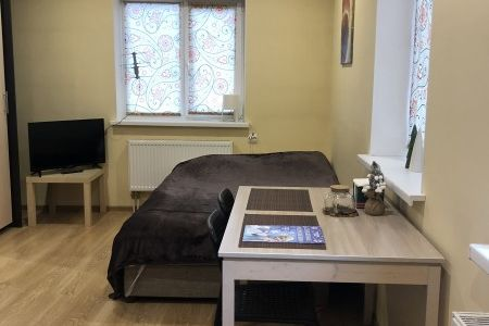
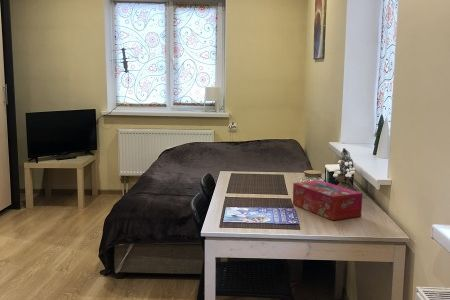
+ tissue box (325, 198)
